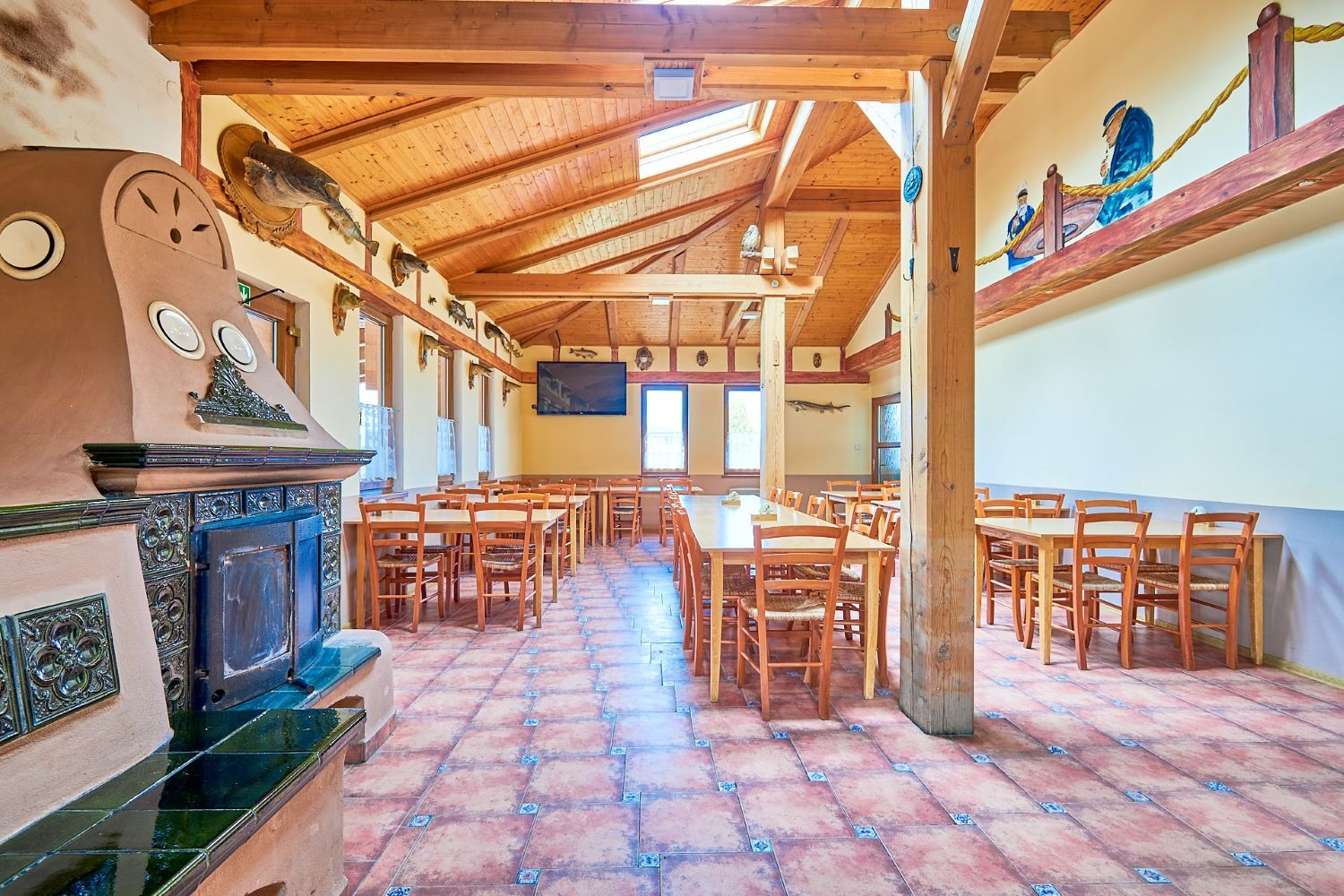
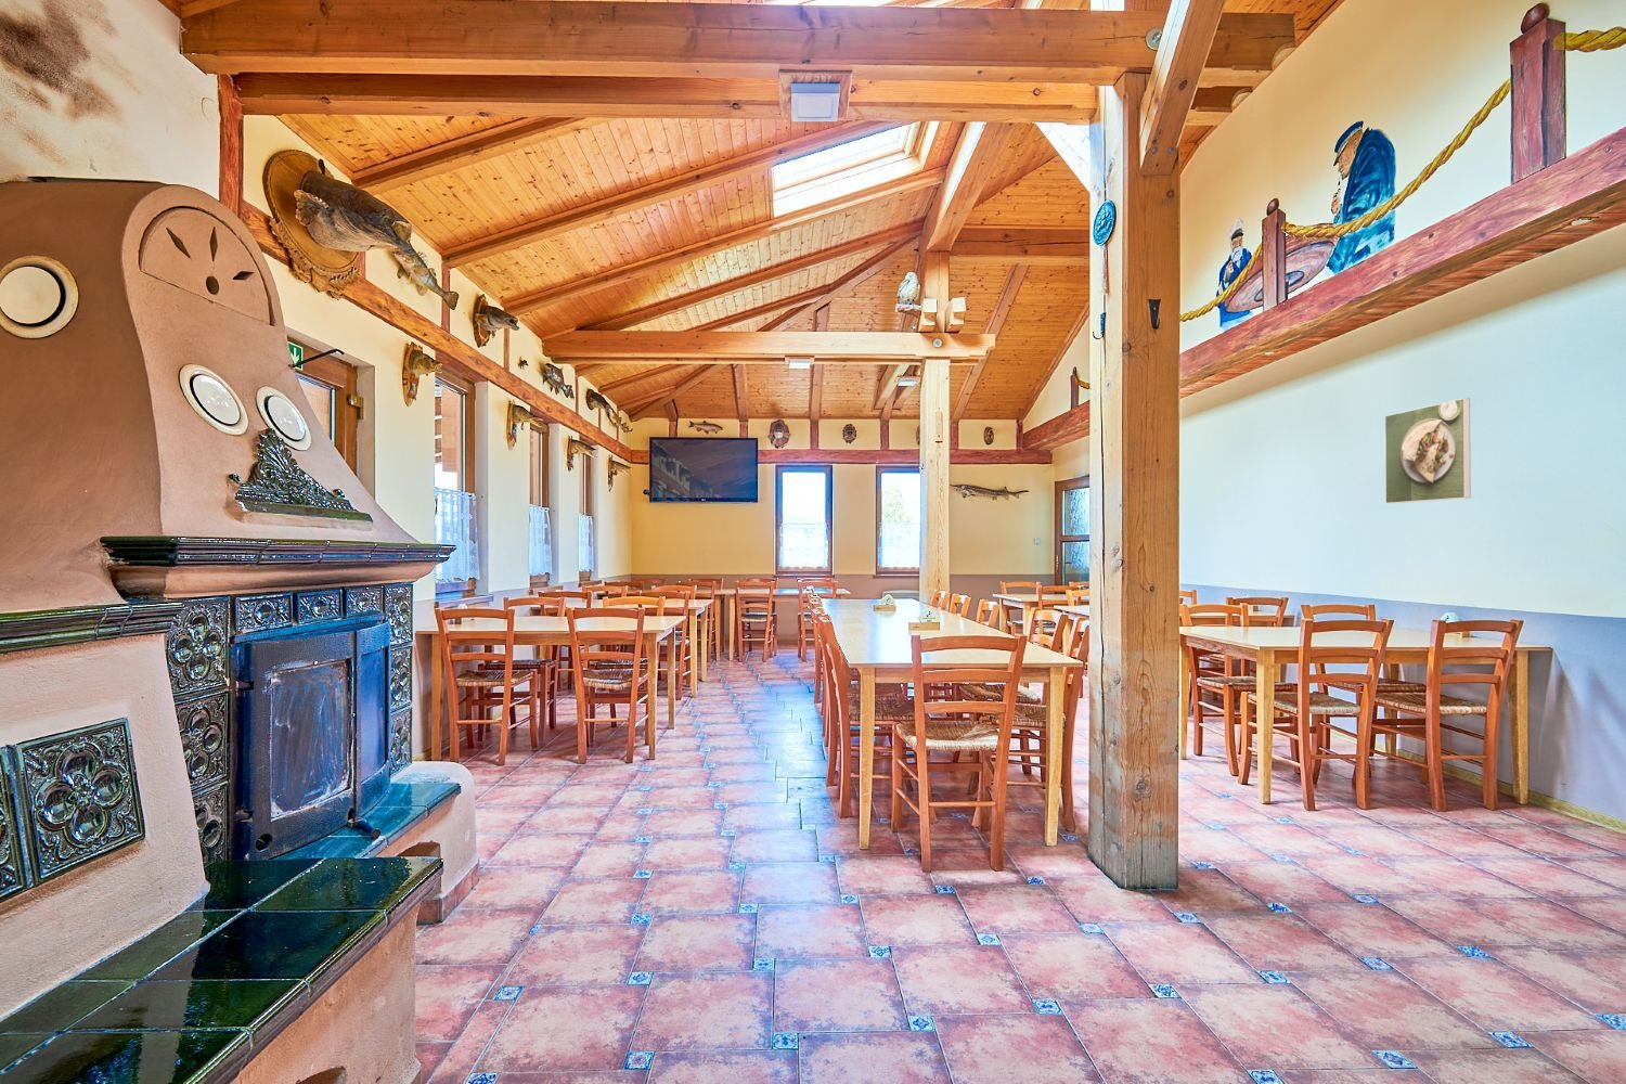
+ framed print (1424, 454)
